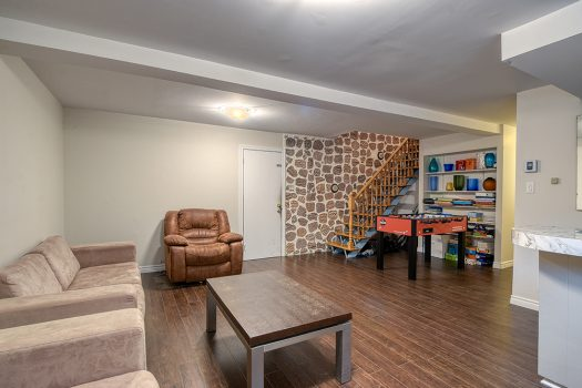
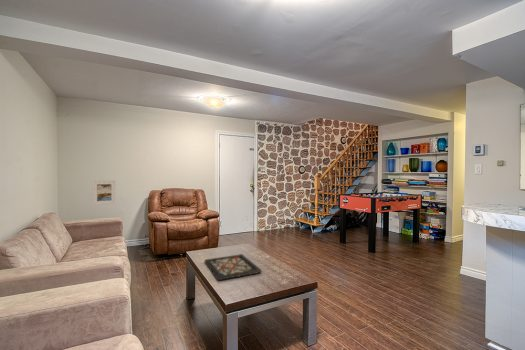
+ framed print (104, 192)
+ decorative tray (231, 265)
